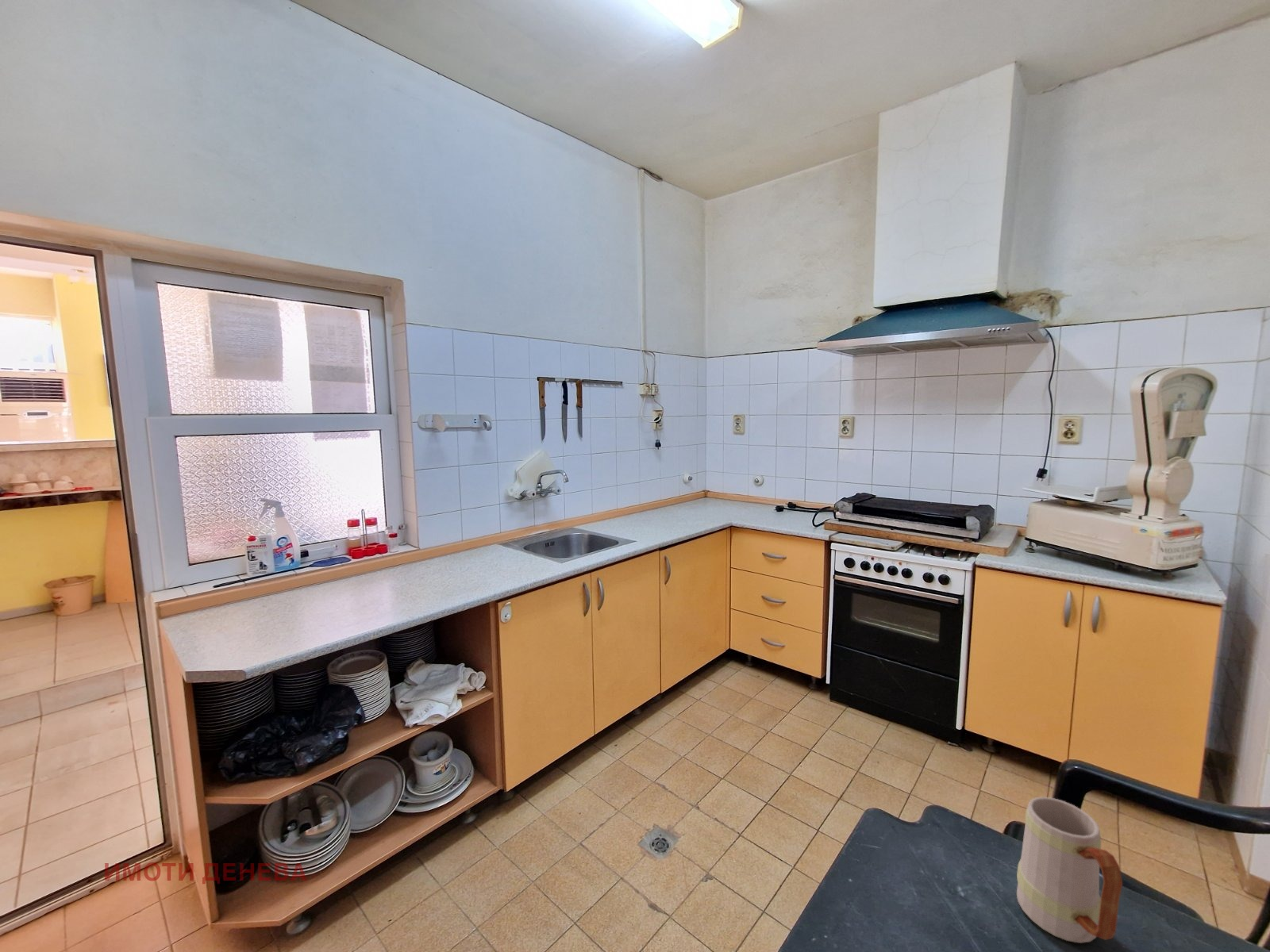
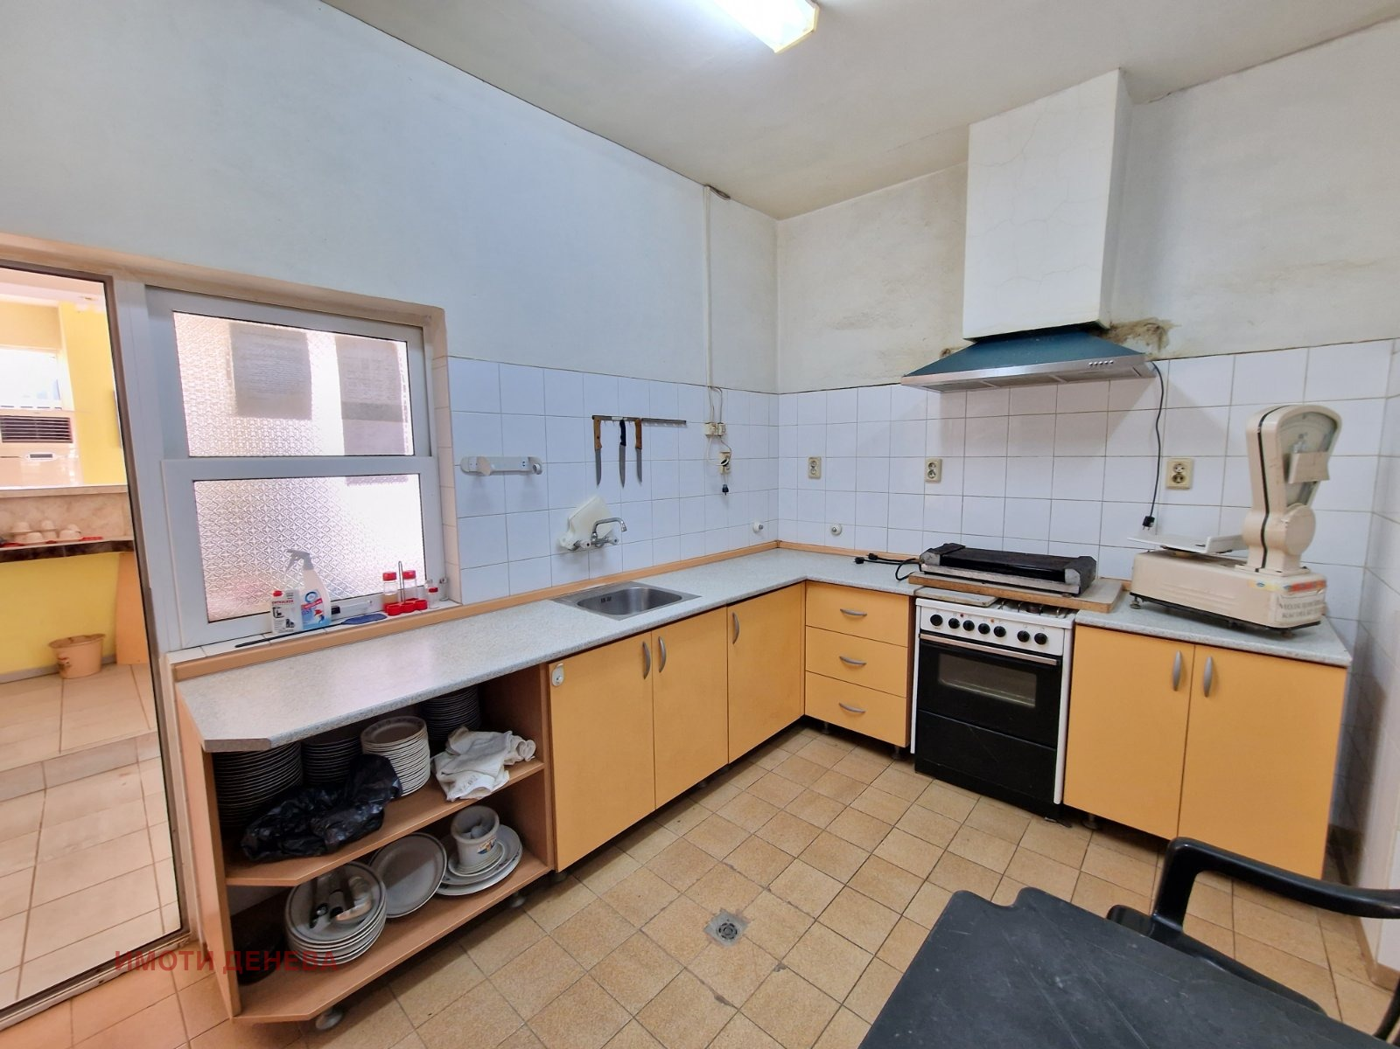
- mug (1069, 877)
